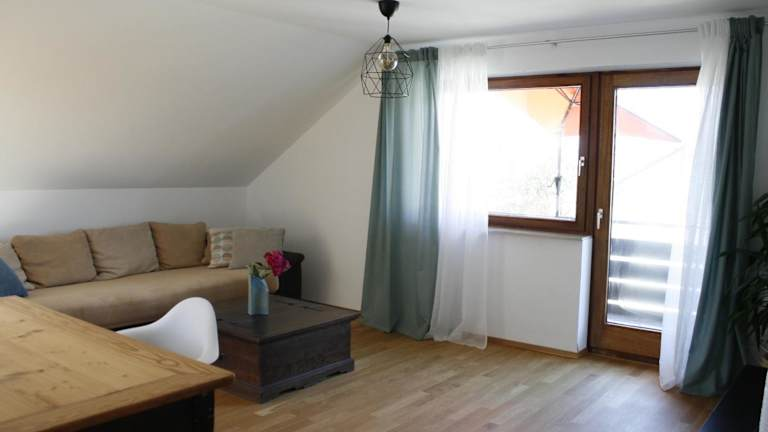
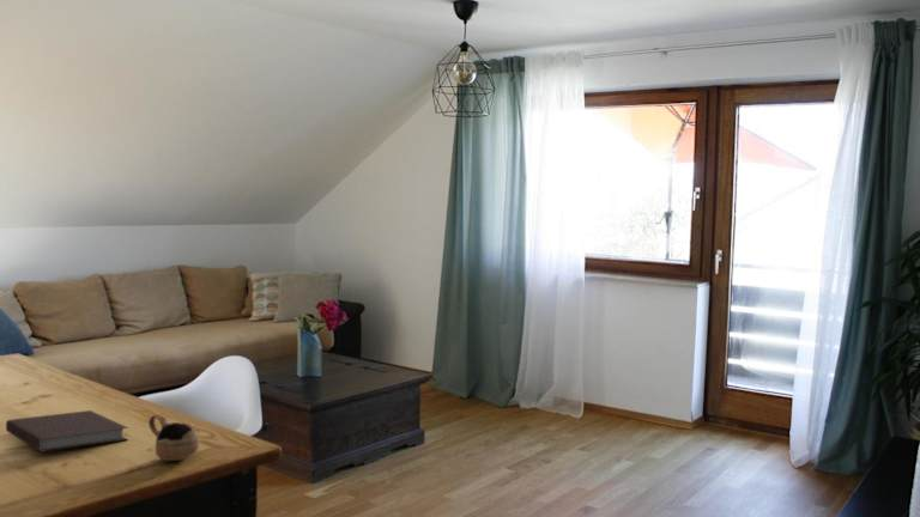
+ cup (174, 436)
+ notebook (66, 430)
